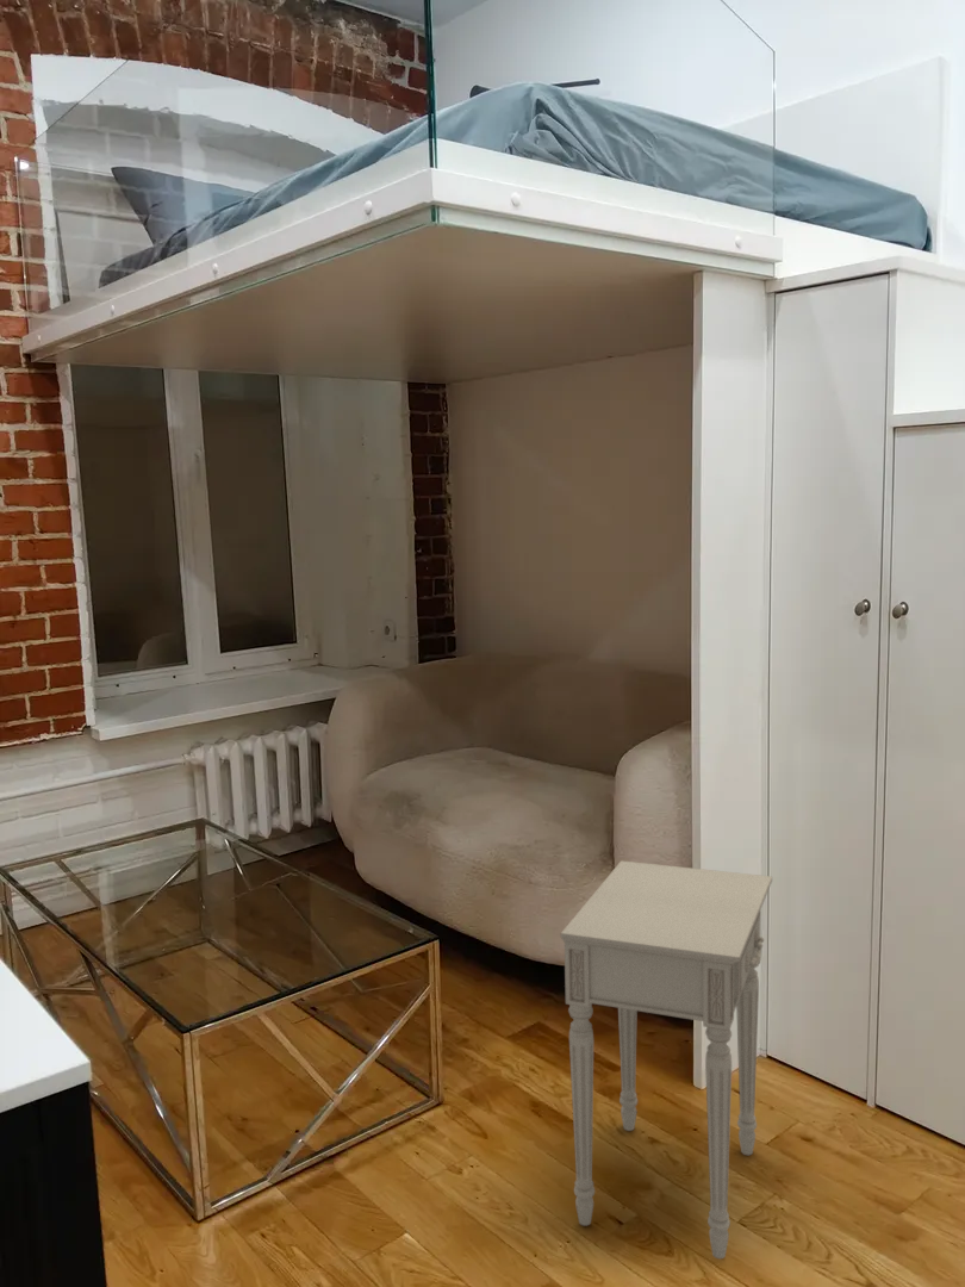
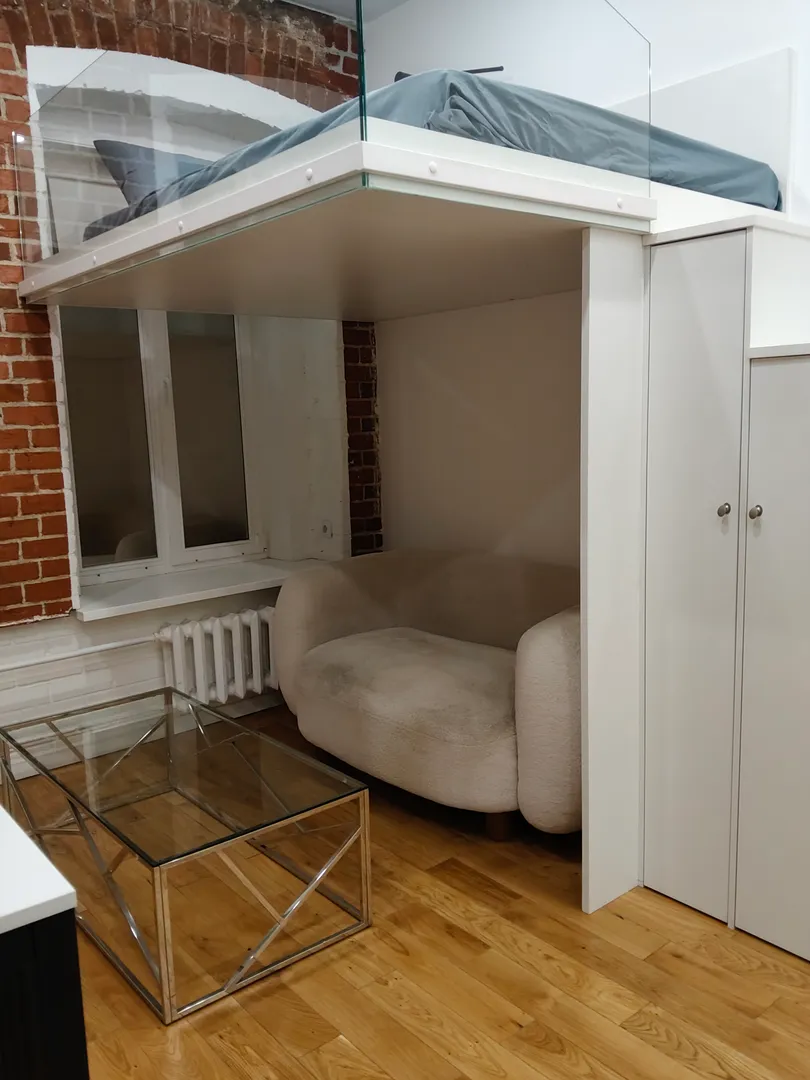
- nightstand (677, 1016)
